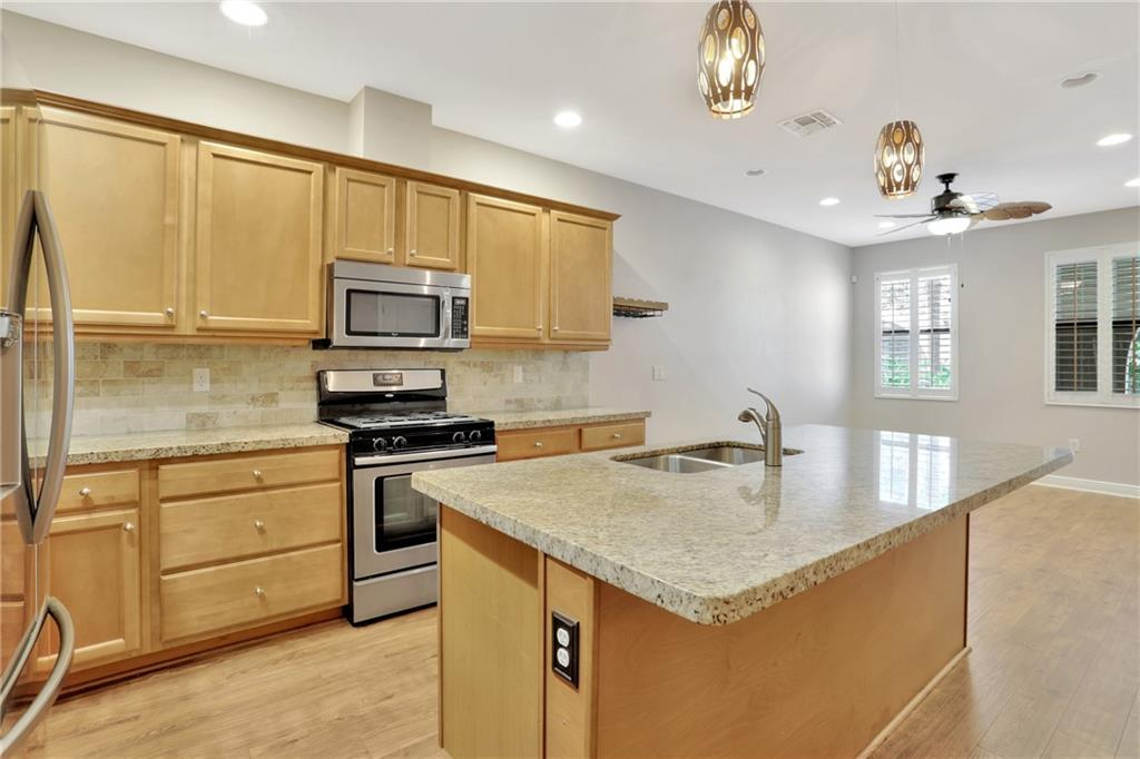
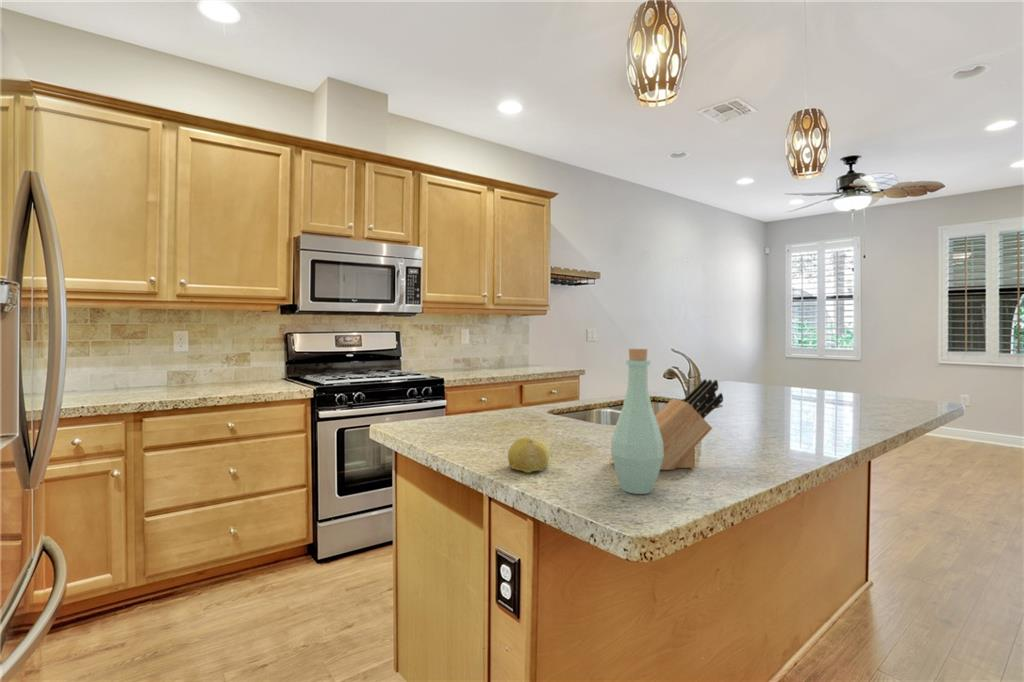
+ bottle (637, 419)
+ fruit (528, 452)
+ knife block (668, 422)
